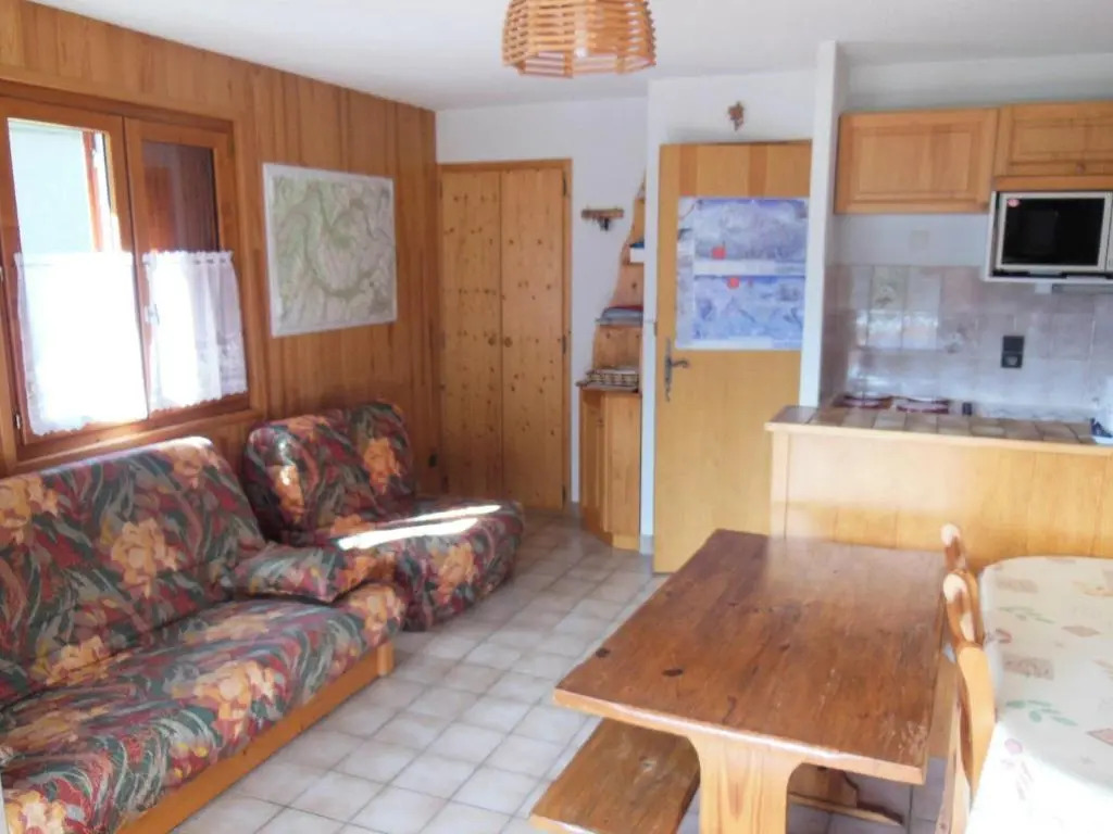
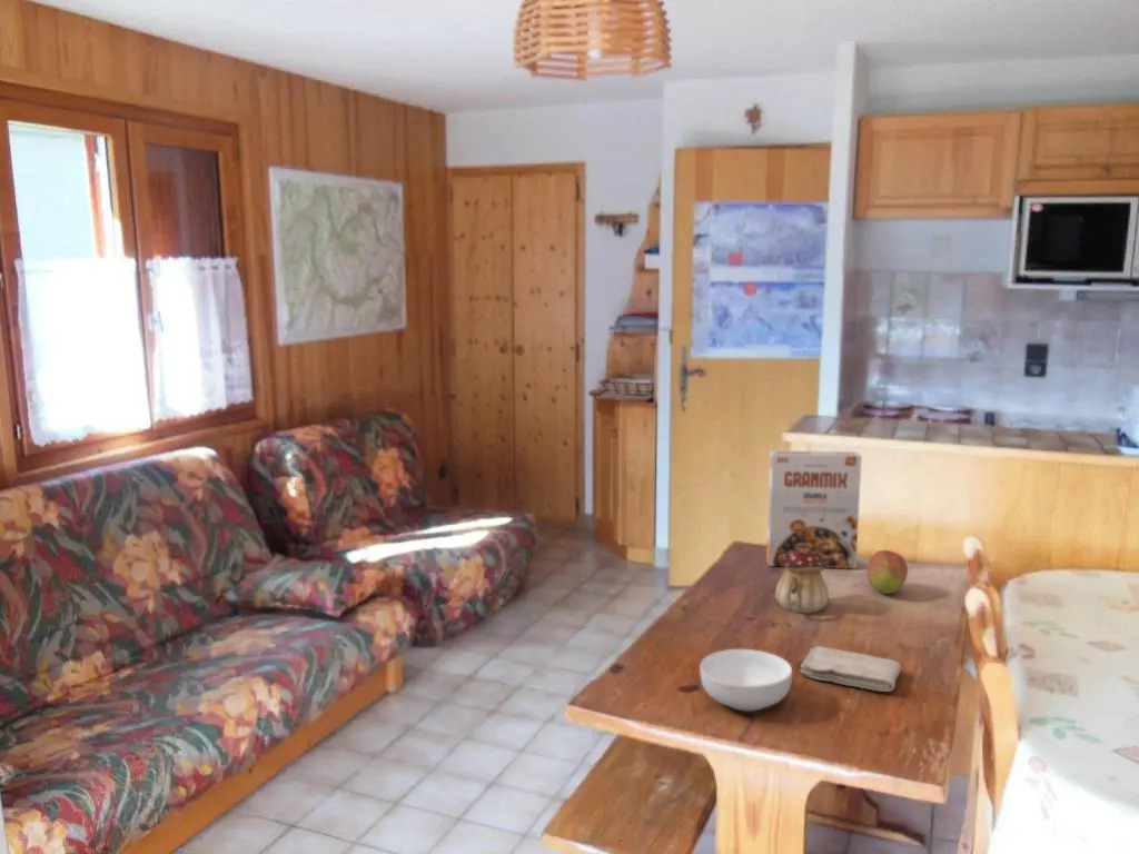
+ washcloth (850, 667)
+ teapot (801, 576)
+ fruit (887, 572)
+ cereal box (812, 508)
+ cereal bowl (745, 683)
